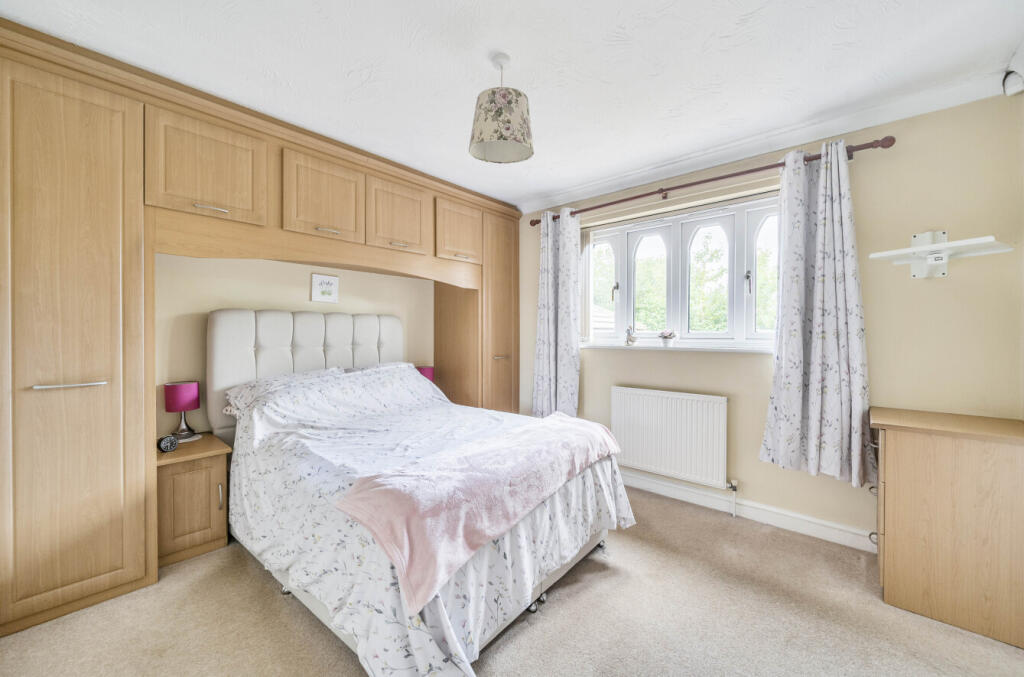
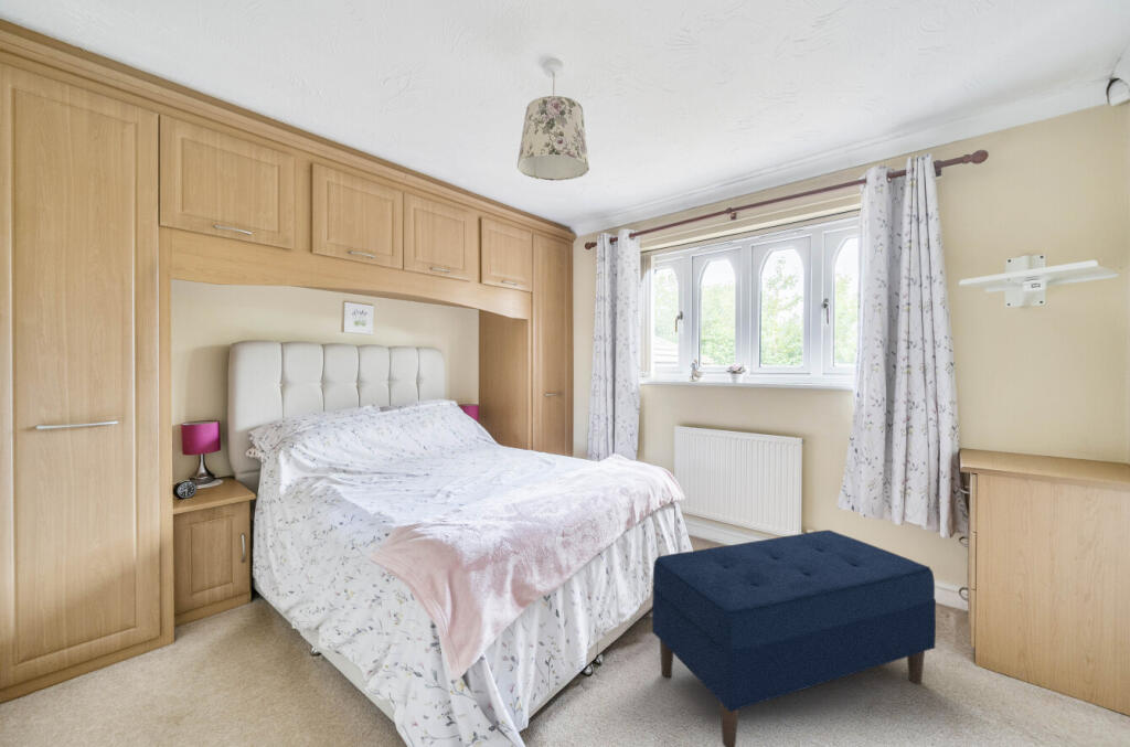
+ bench (789, 619)
